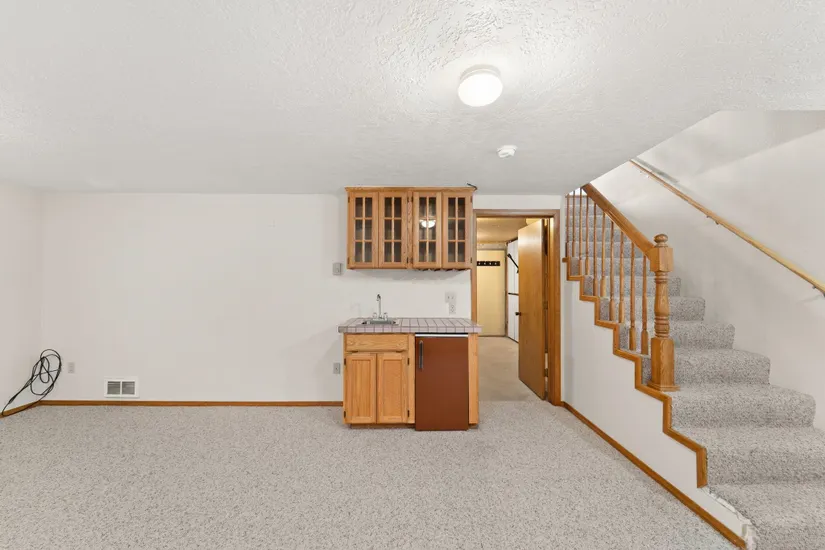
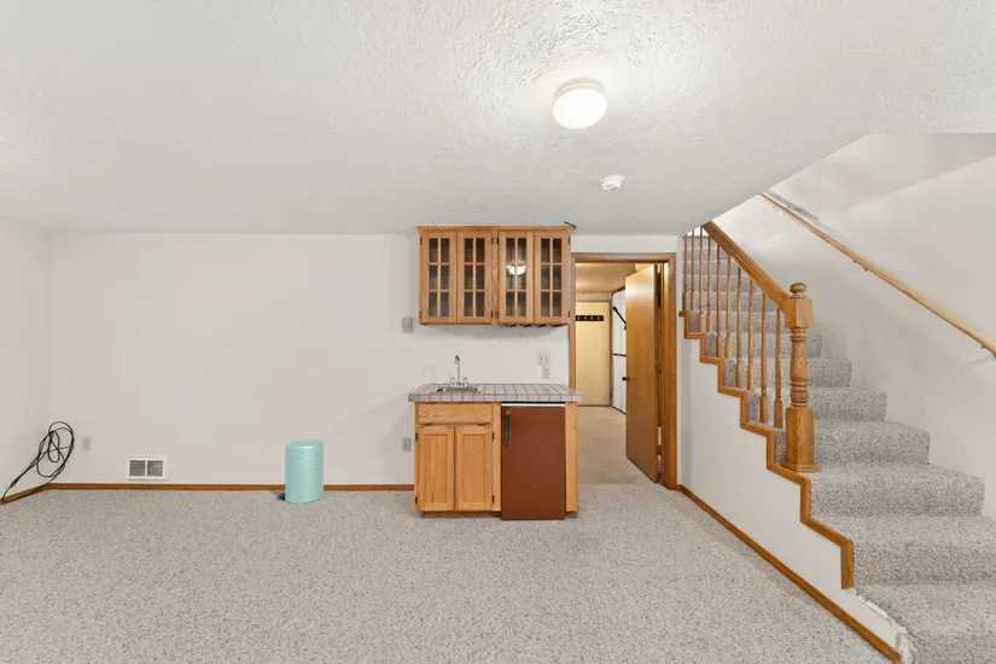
+ trash can (301, 470)
